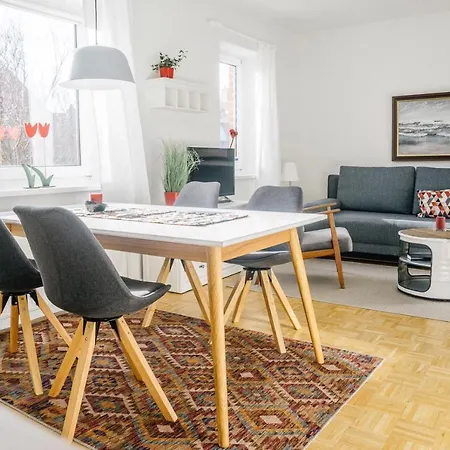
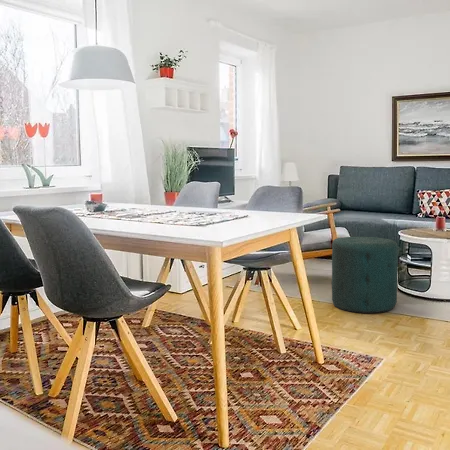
+ ottoman (364, 272)
